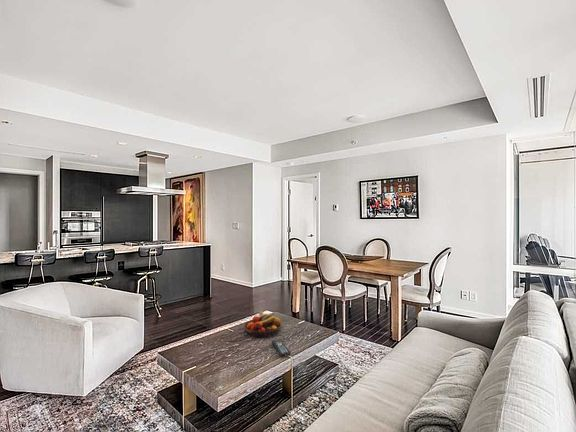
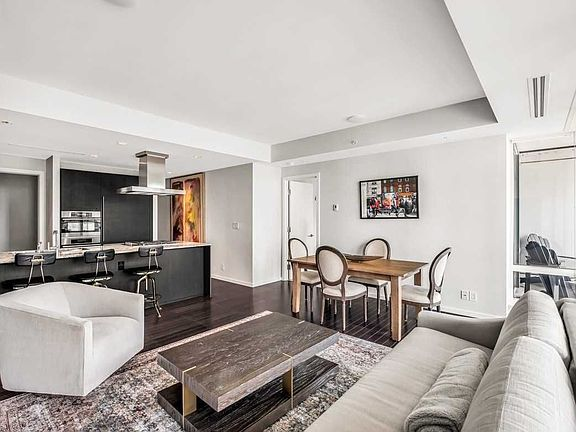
- fruit bowl (262, 323)
- remote control (280, 347)
